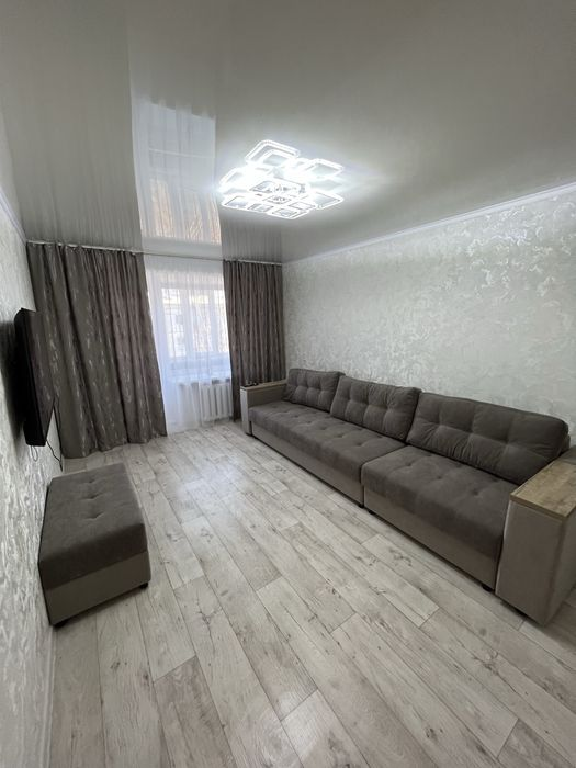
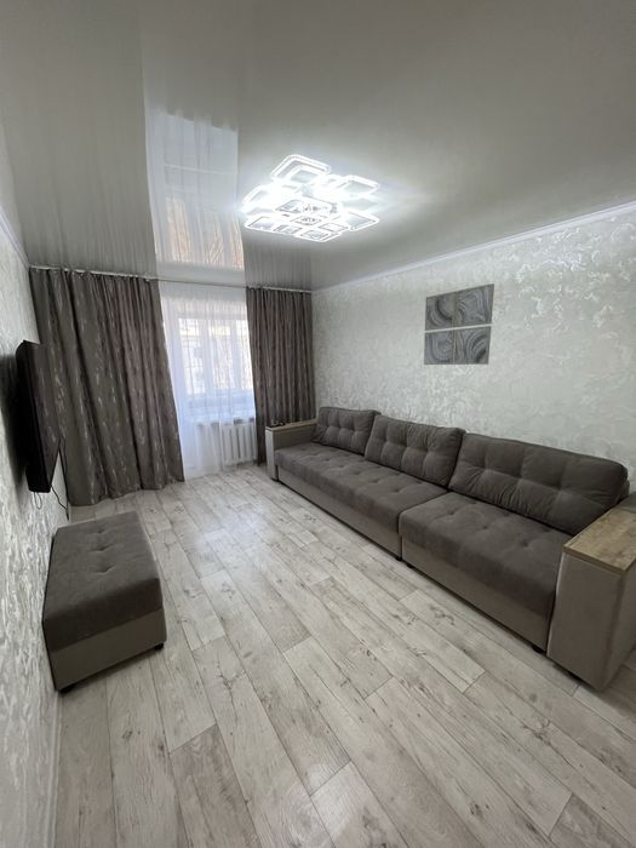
+ wall art (454, 327)
